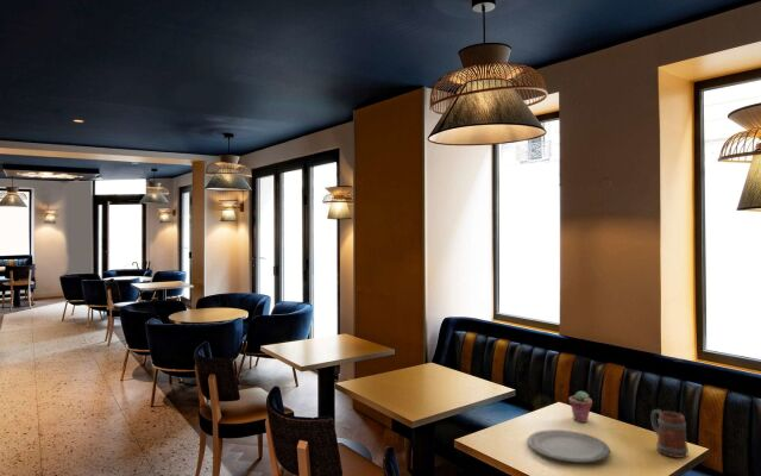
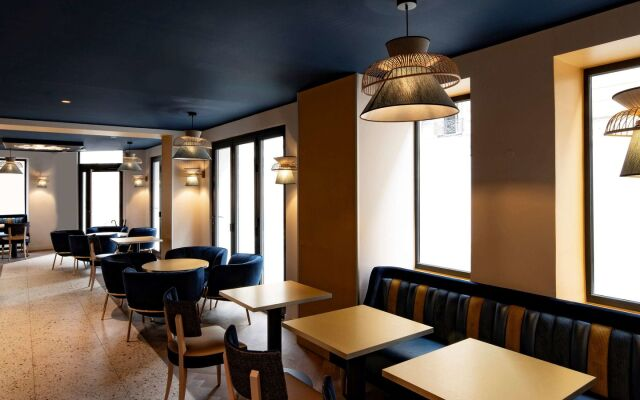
- mug (667, 431)
- plate (567, 446)
- potted succulent (580, 405)
